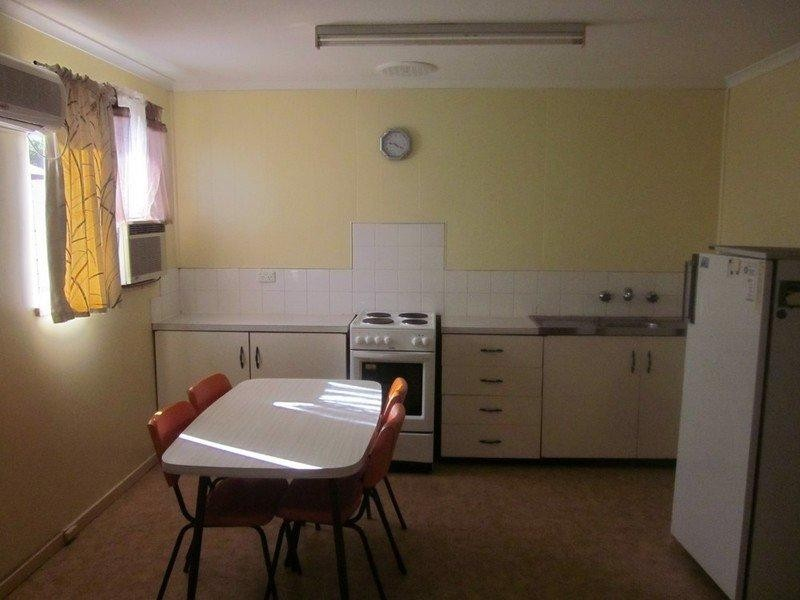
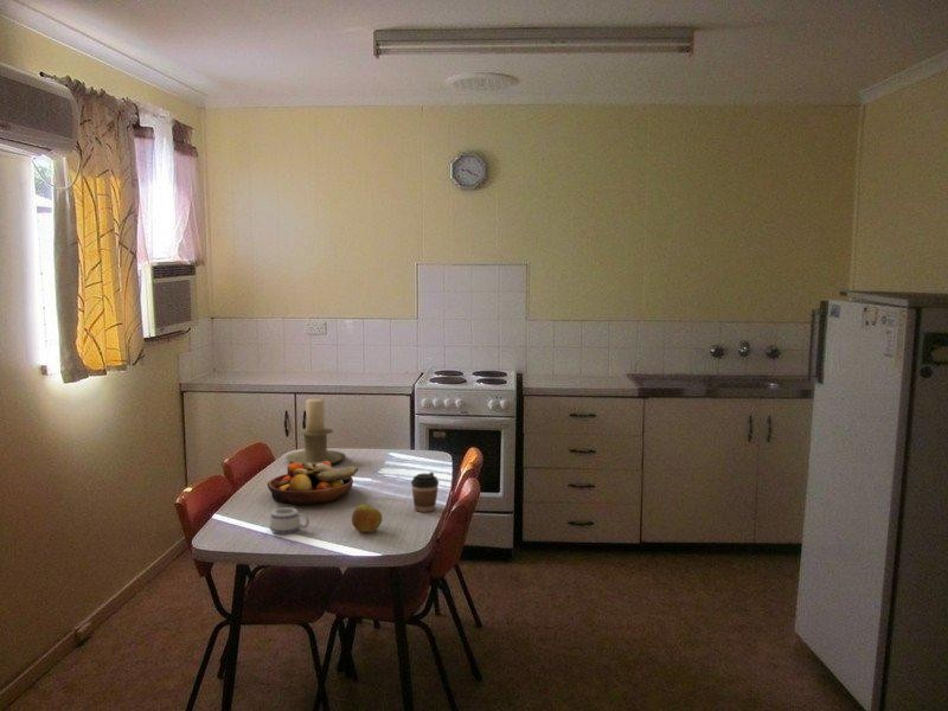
+ candle holder (315, 429)
+ coffee cup (424, 491)
+ mug (289, 520)
+ apple (366, 518)
+ fruit bowl (312, 476)
